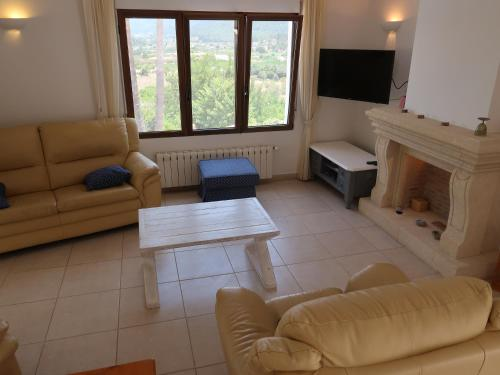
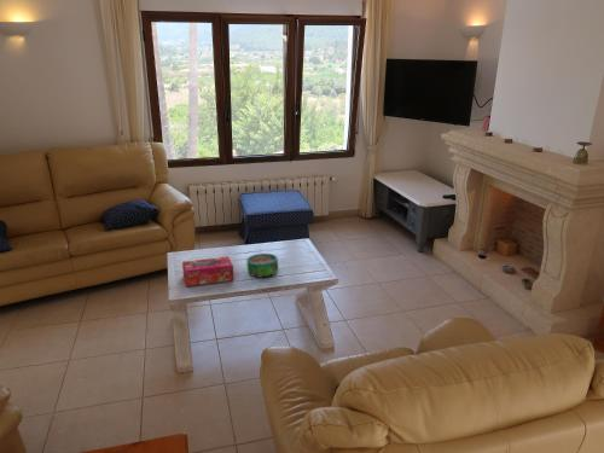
+ decorative bowl (262, 265)
+ tissue box (208, 271)
